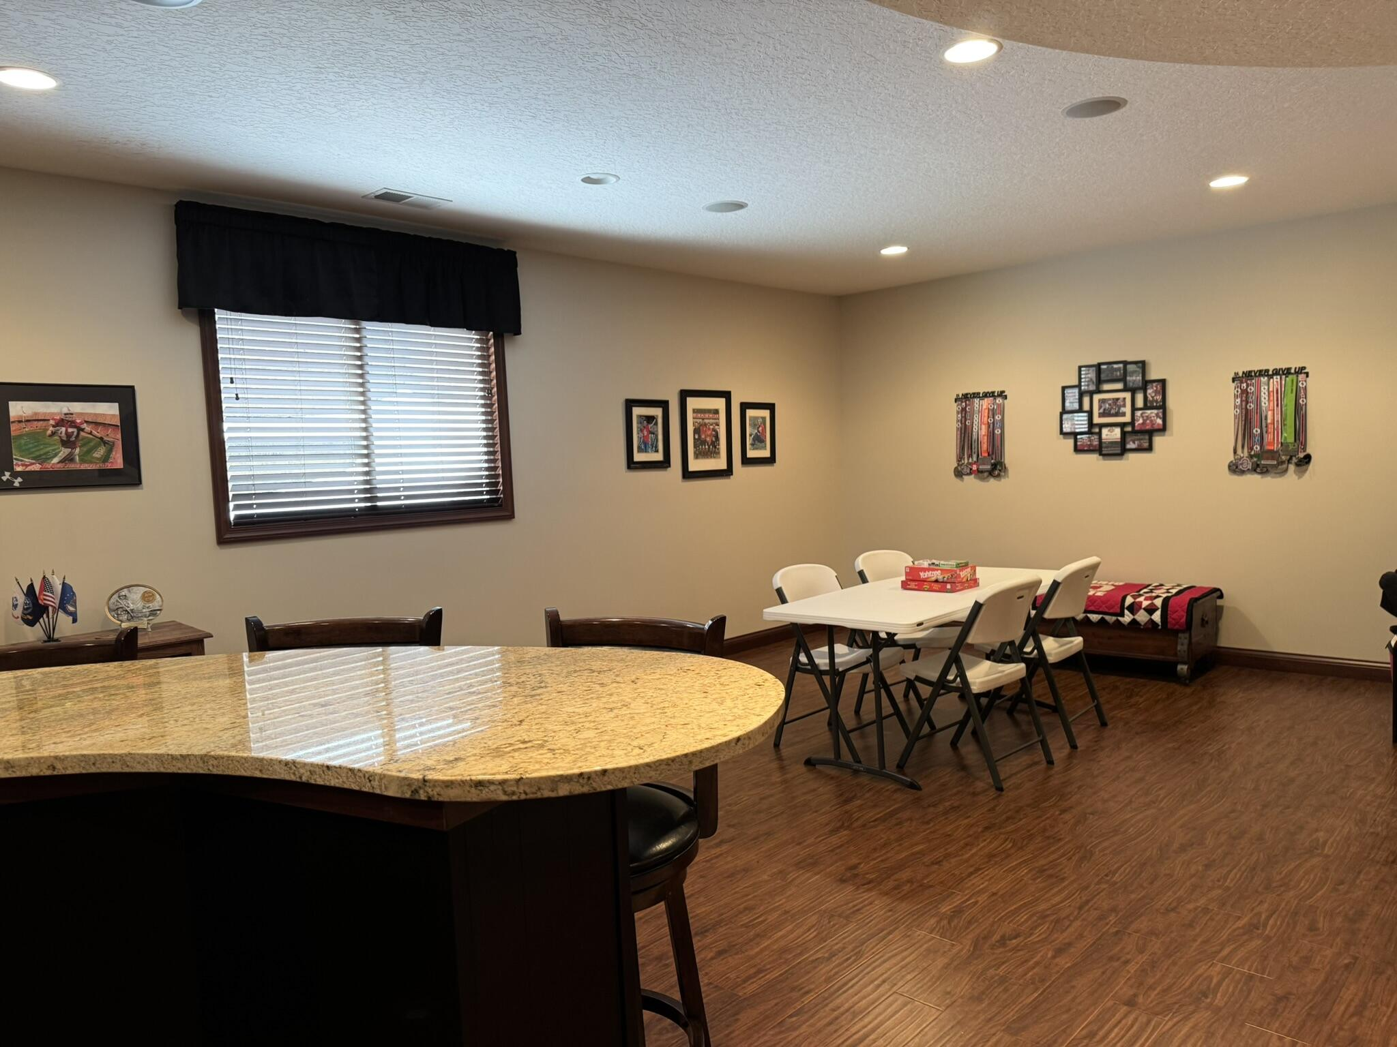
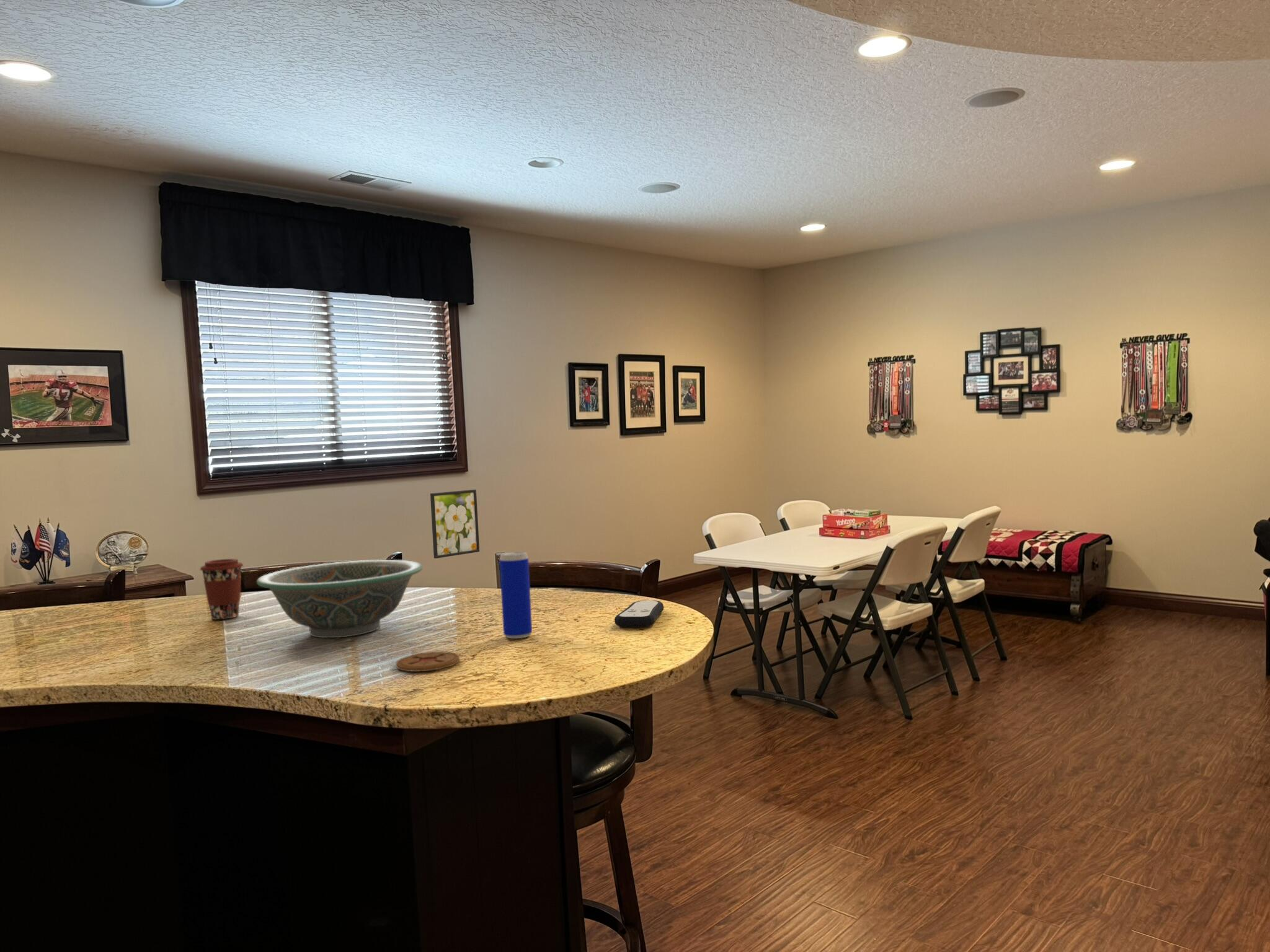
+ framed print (455, 523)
+ coaster (428, 661)
+ beverage can (515, 594)
+ remote control (641, 612)
+ decorative bowl (344, 601)
+ coffee cup (223, 589)
